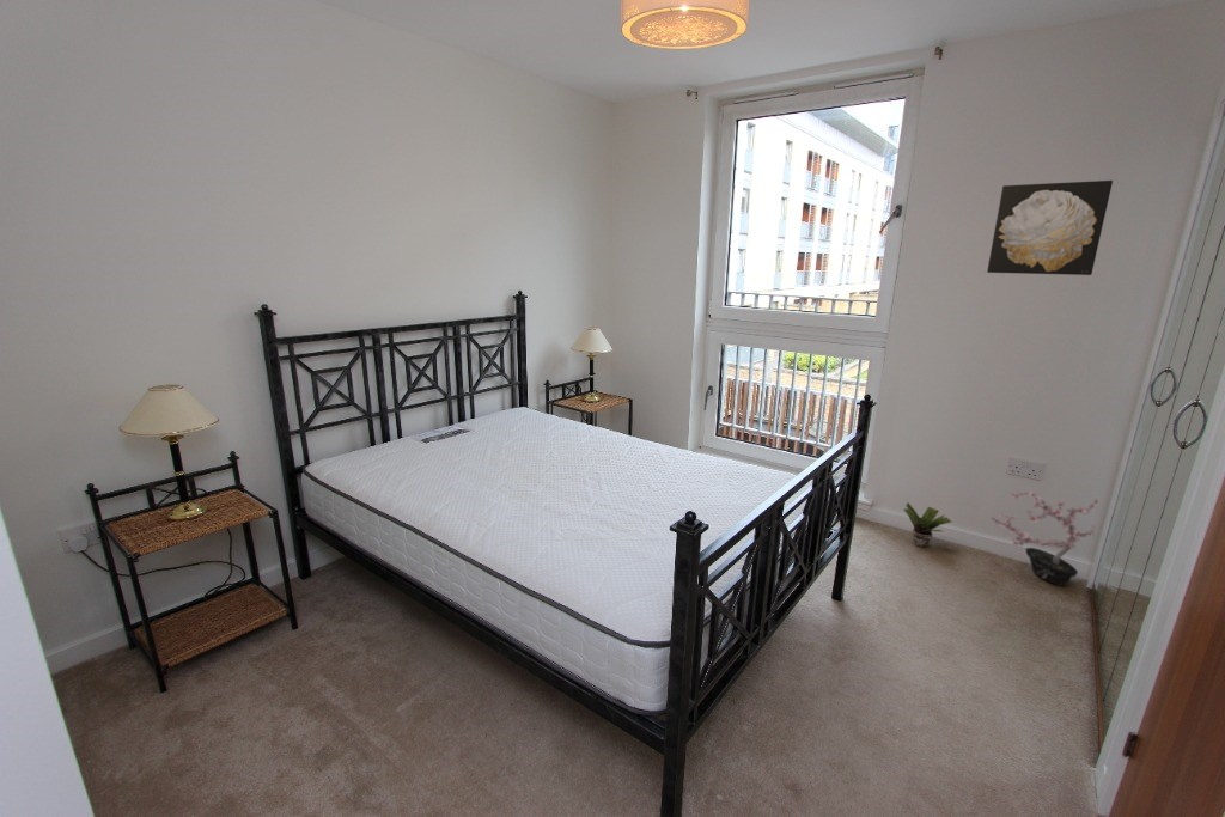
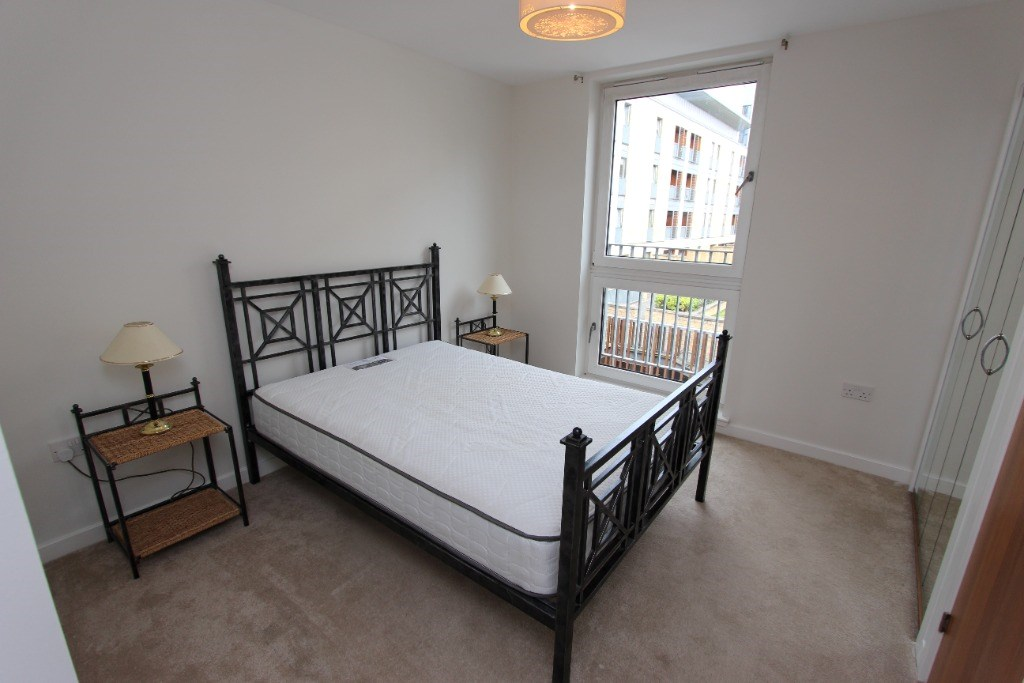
- potted plant (922, 526)
- potted plant (1035, 538)
- wall art (1046, 228)
